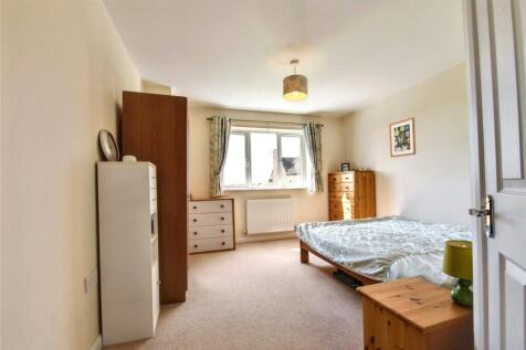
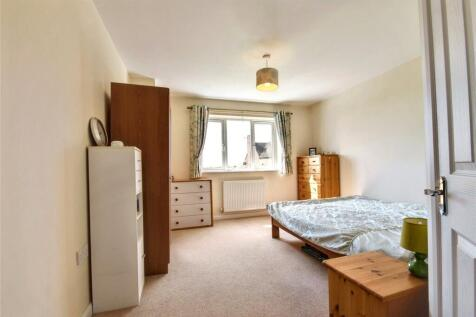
- wall art (401, 138)
